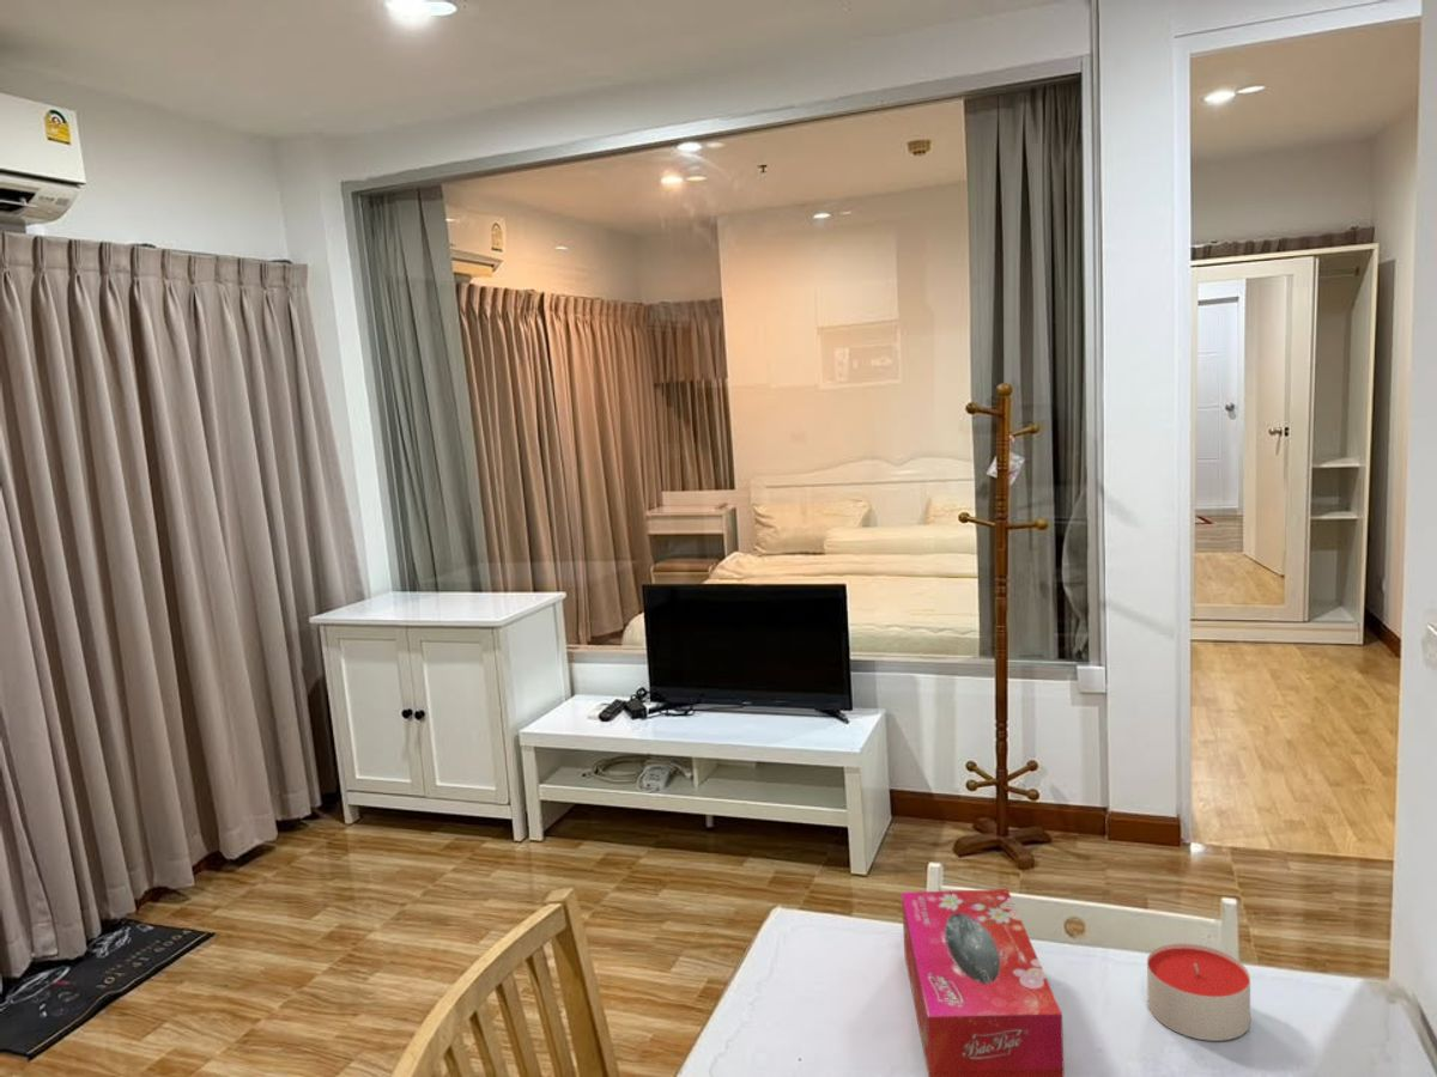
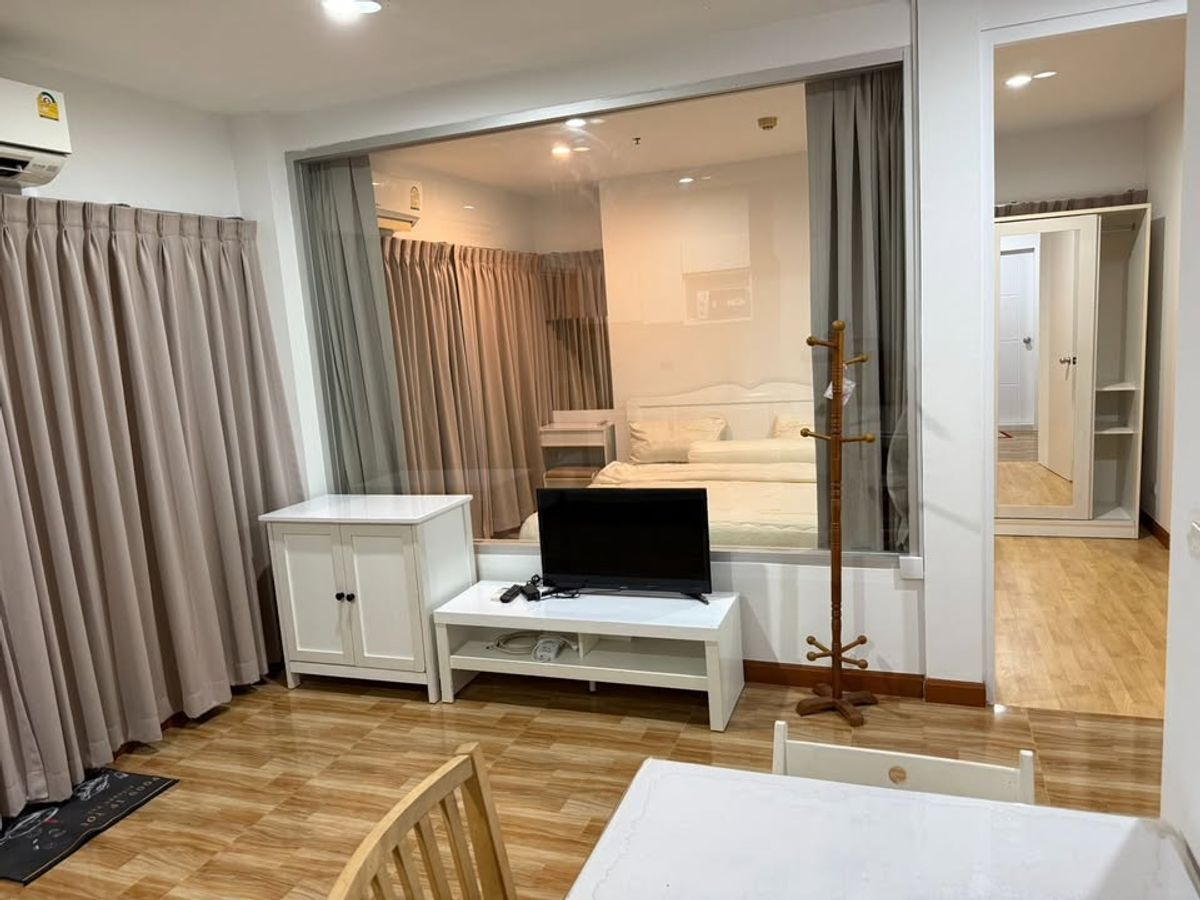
- candle (1198, 988)
- tissue box (974, 981)
